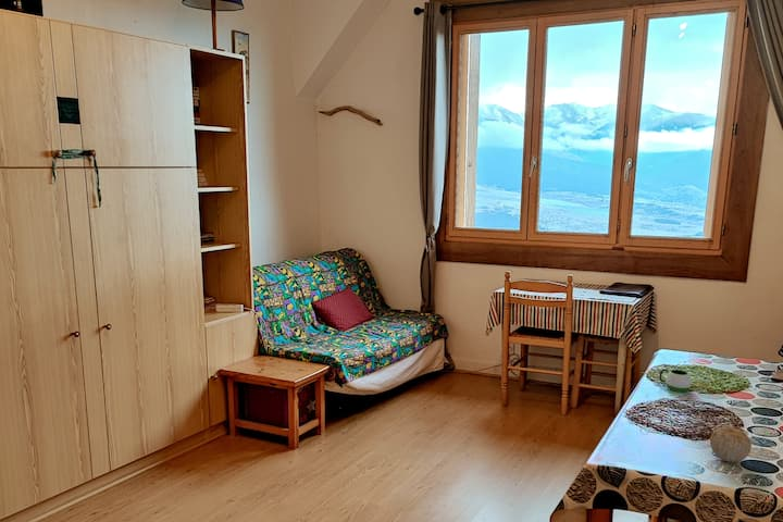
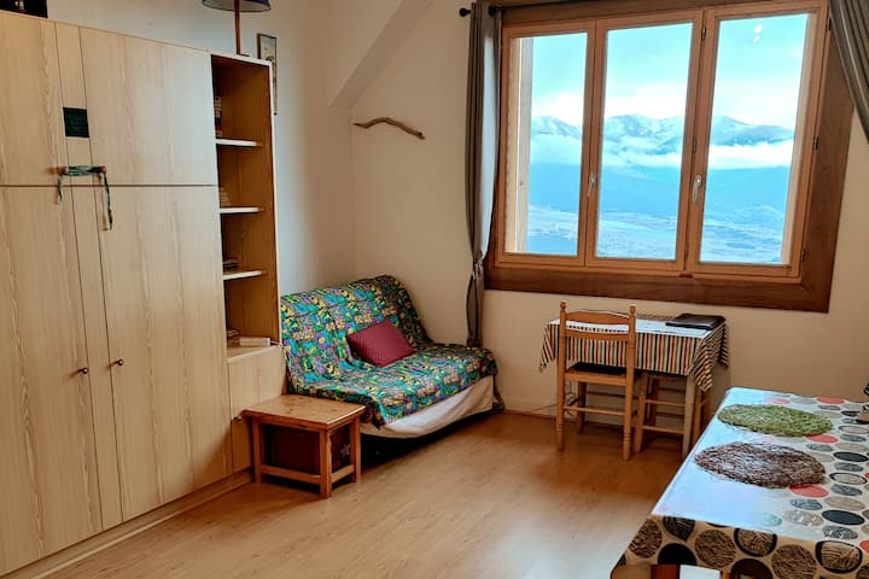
- fruit (730, 444)
- mug (672, 378)
